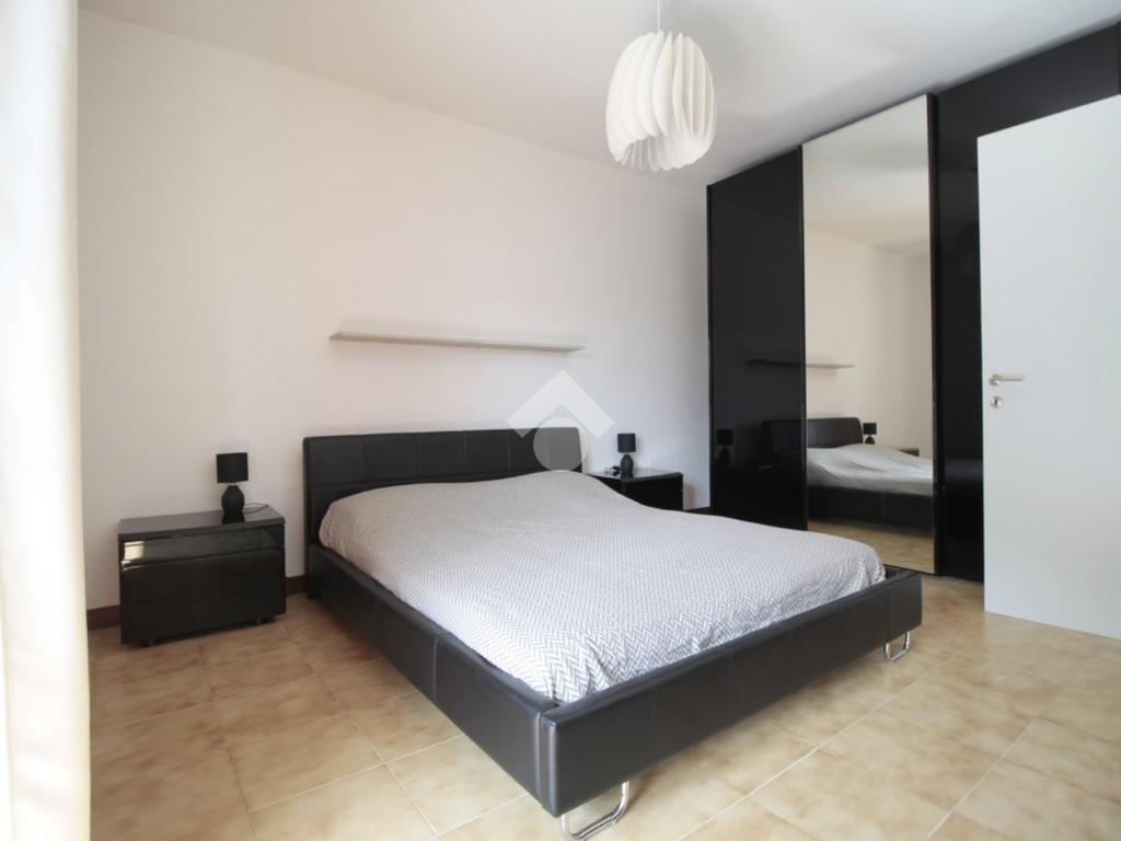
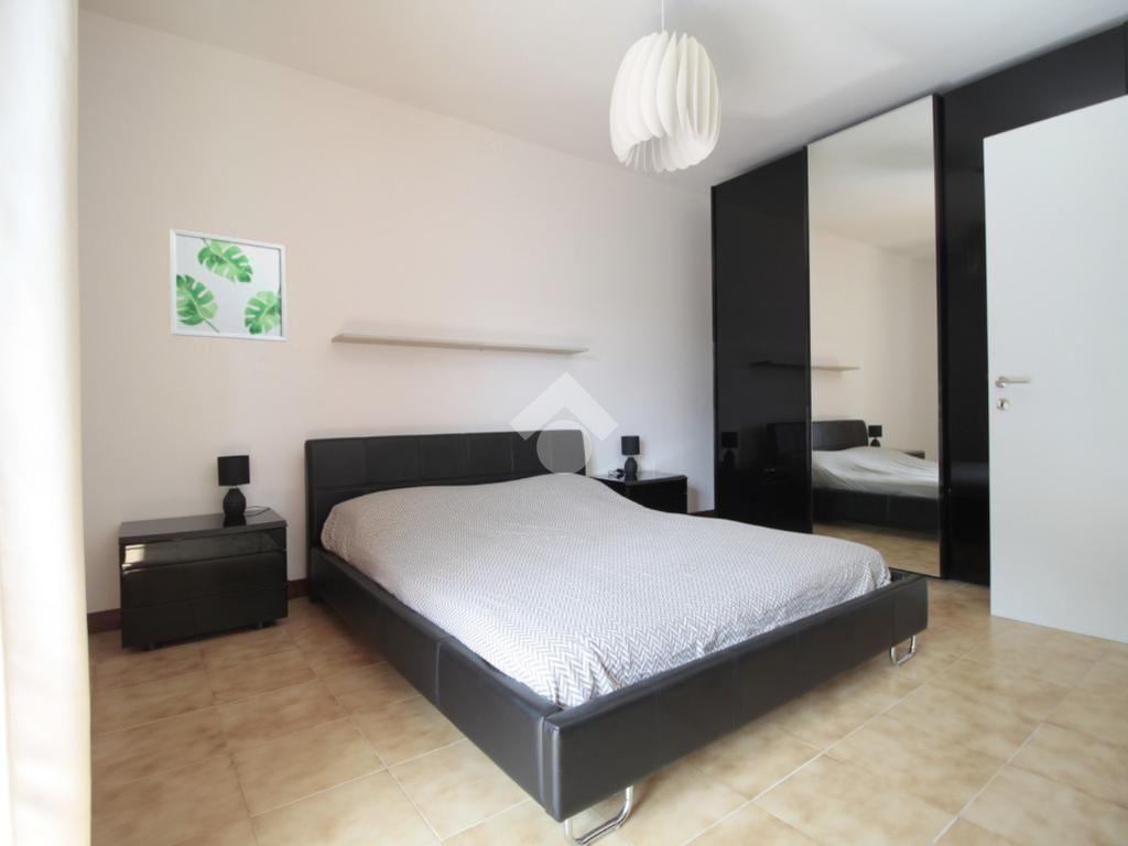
+ wall art (230, 288)
